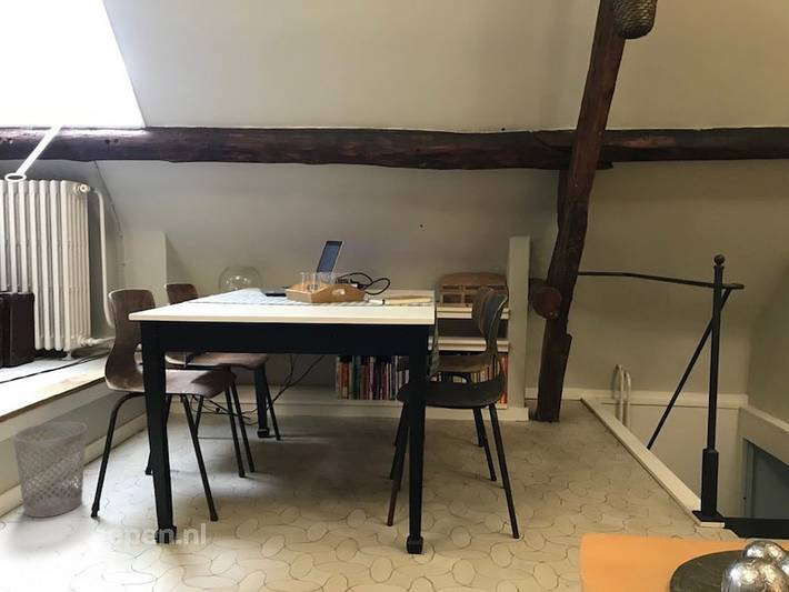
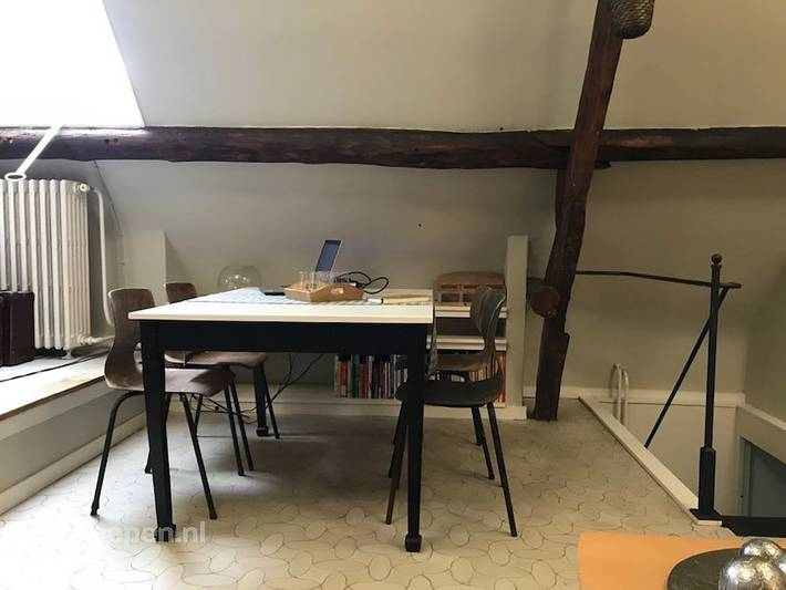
- wastebasket (51, 469)
